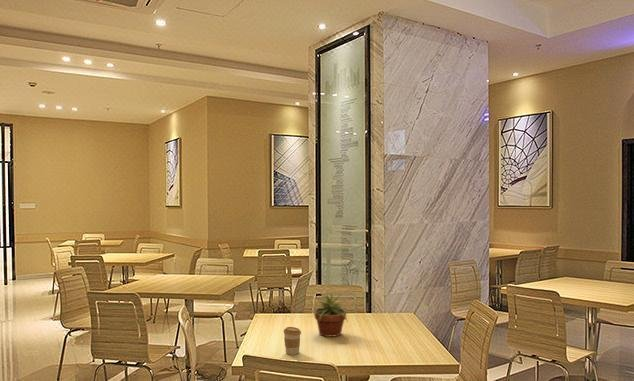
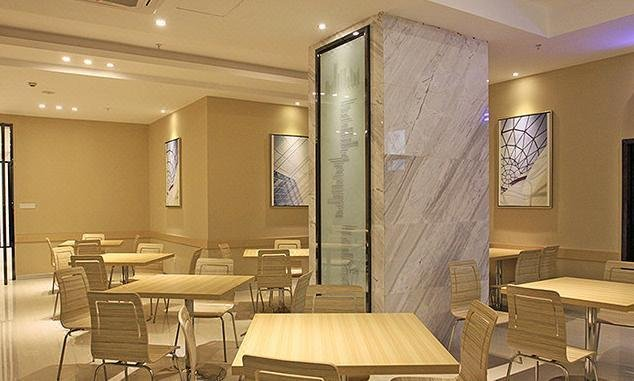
- coffee cup (292, 340)
- potted plant (329, 313)
